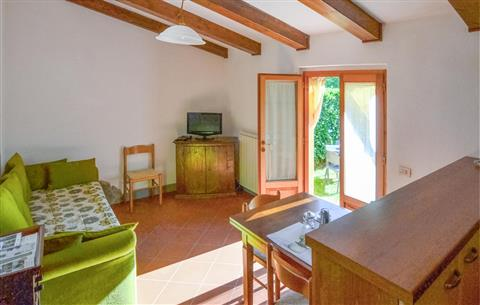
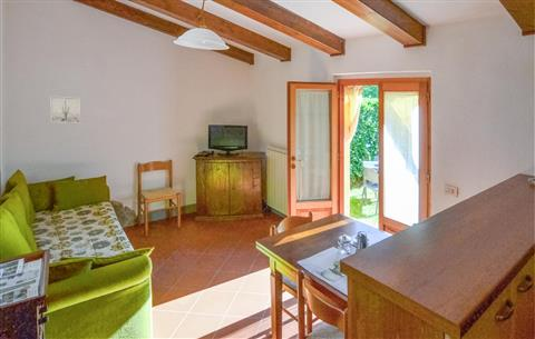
+ wall art (65, 110)
